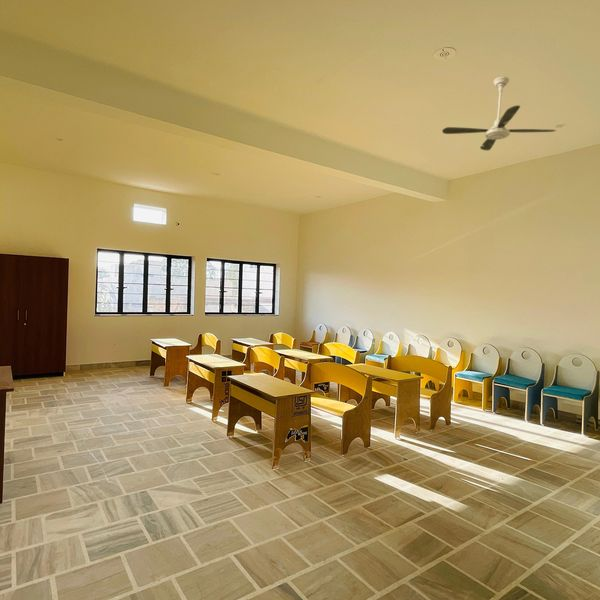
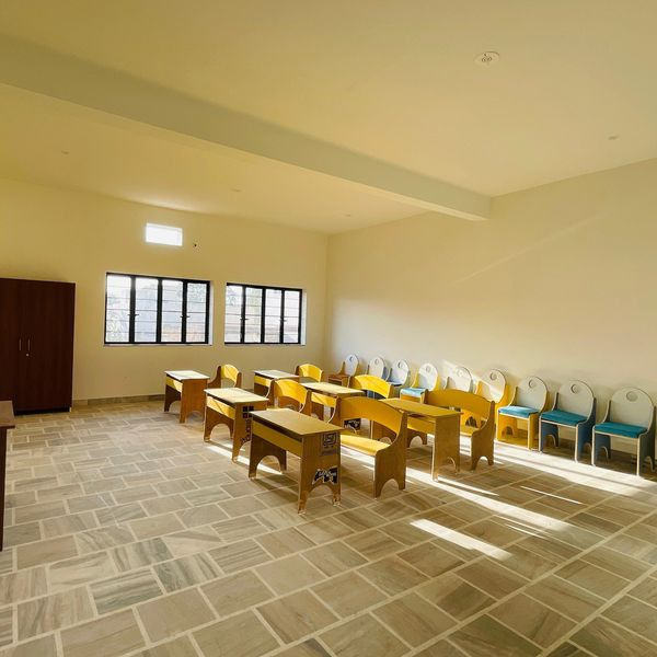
- ceiling fan (498, 108)
